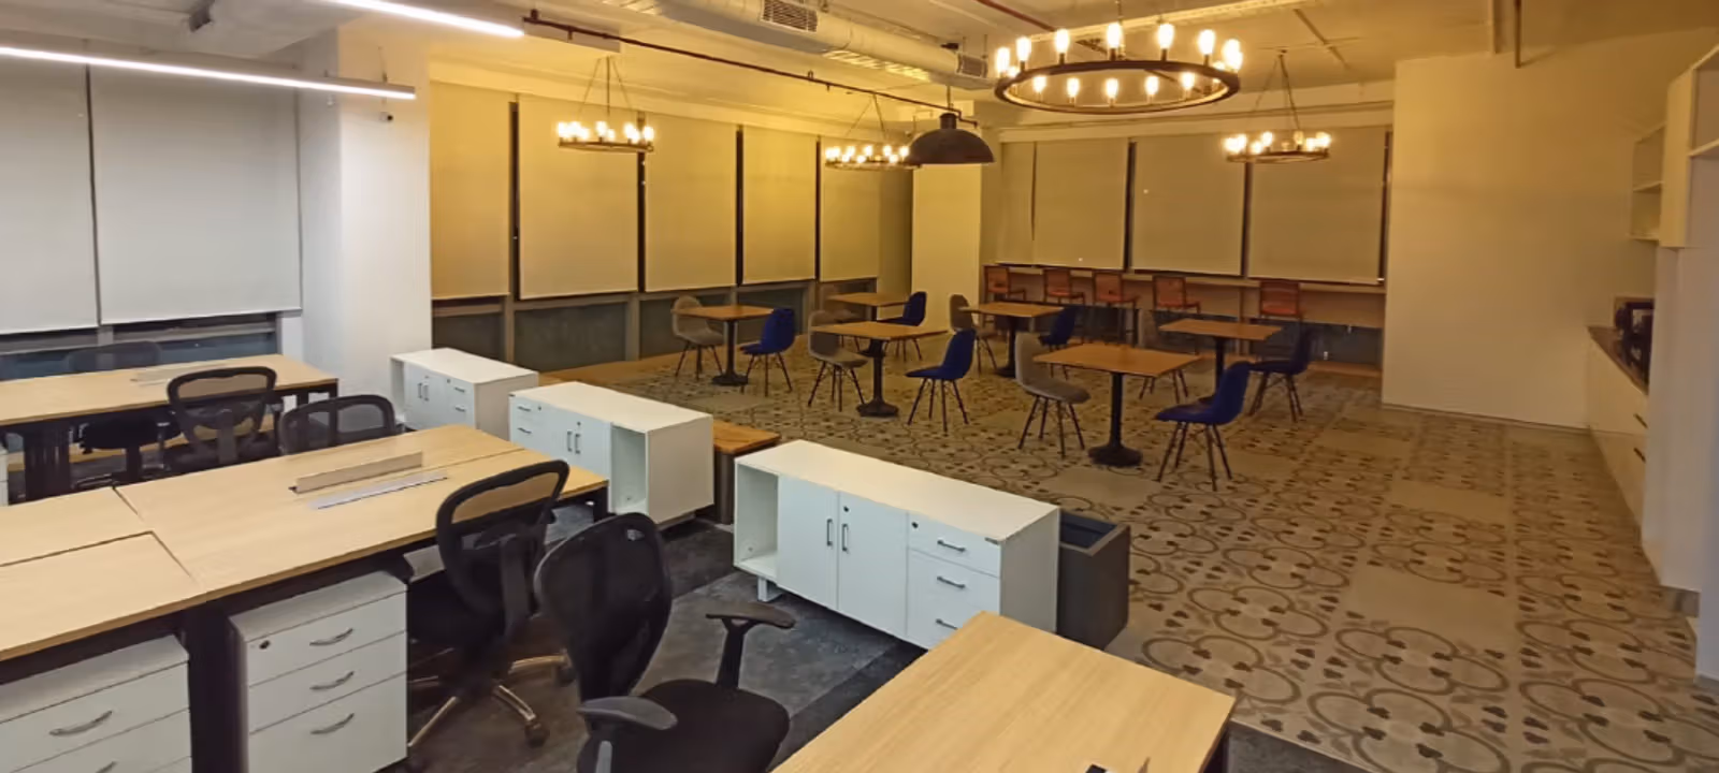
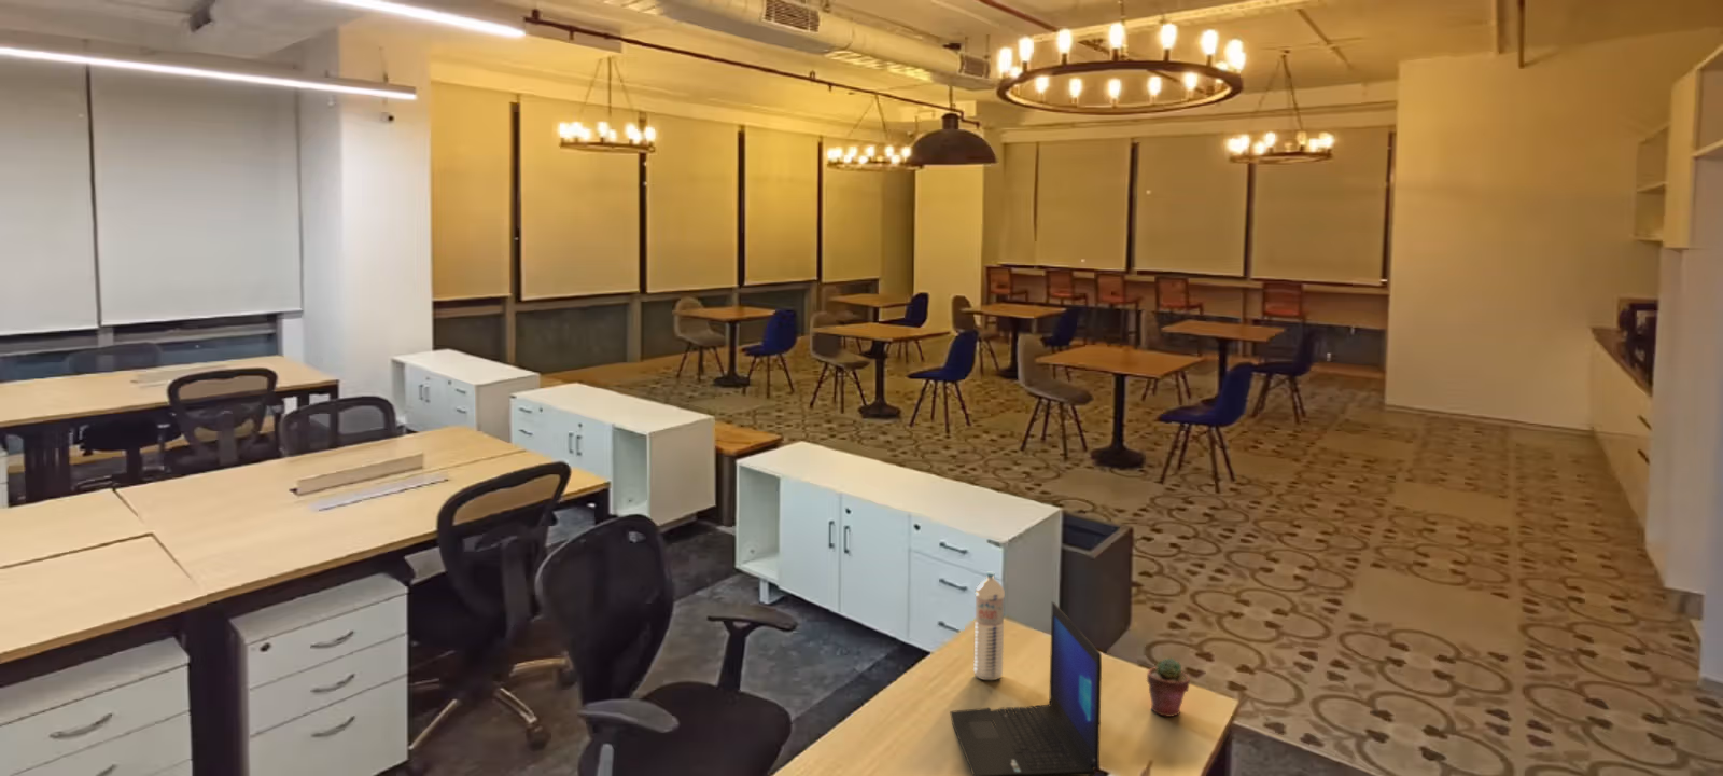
+ water bottle (989, 624)
+ laptop (1018, 707)
+ potted succulent (1167, 685)
